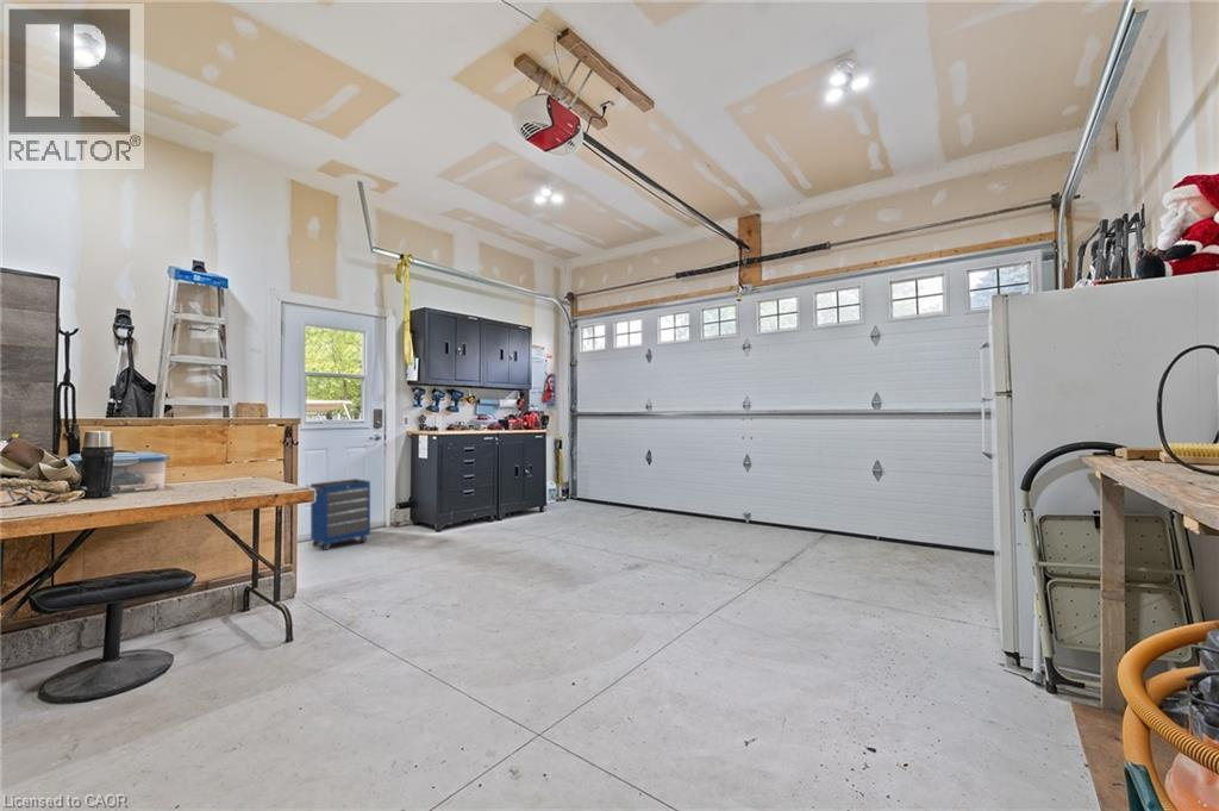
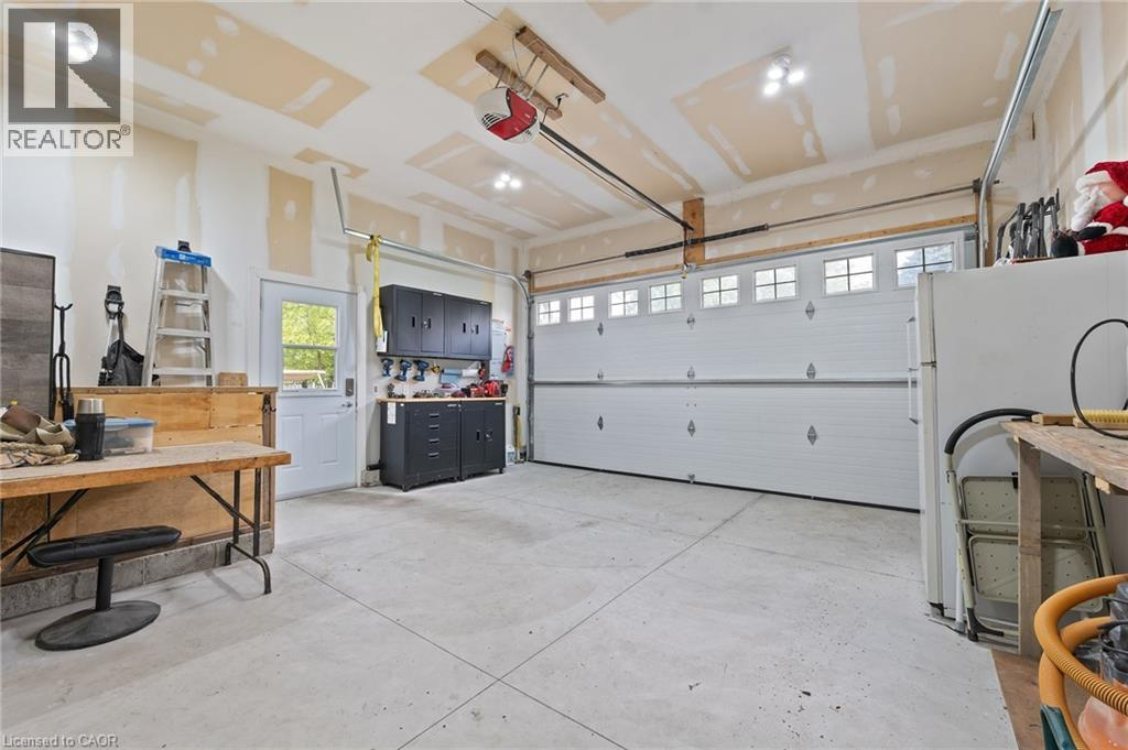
- cabinet (338, 513)
